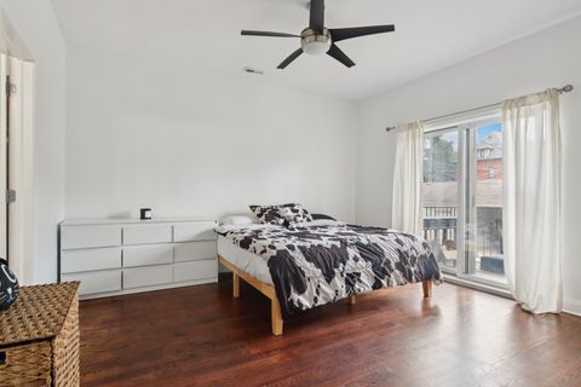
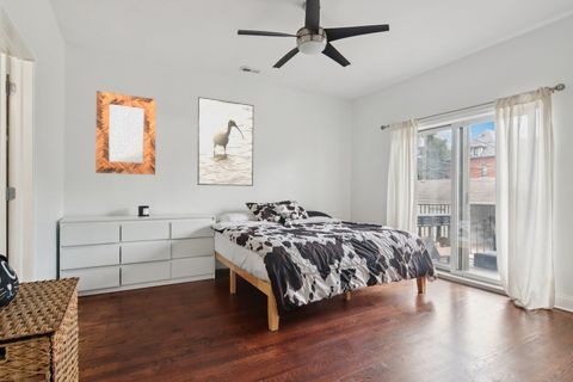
+ home mirror (127, 134)
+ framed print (226, 143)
